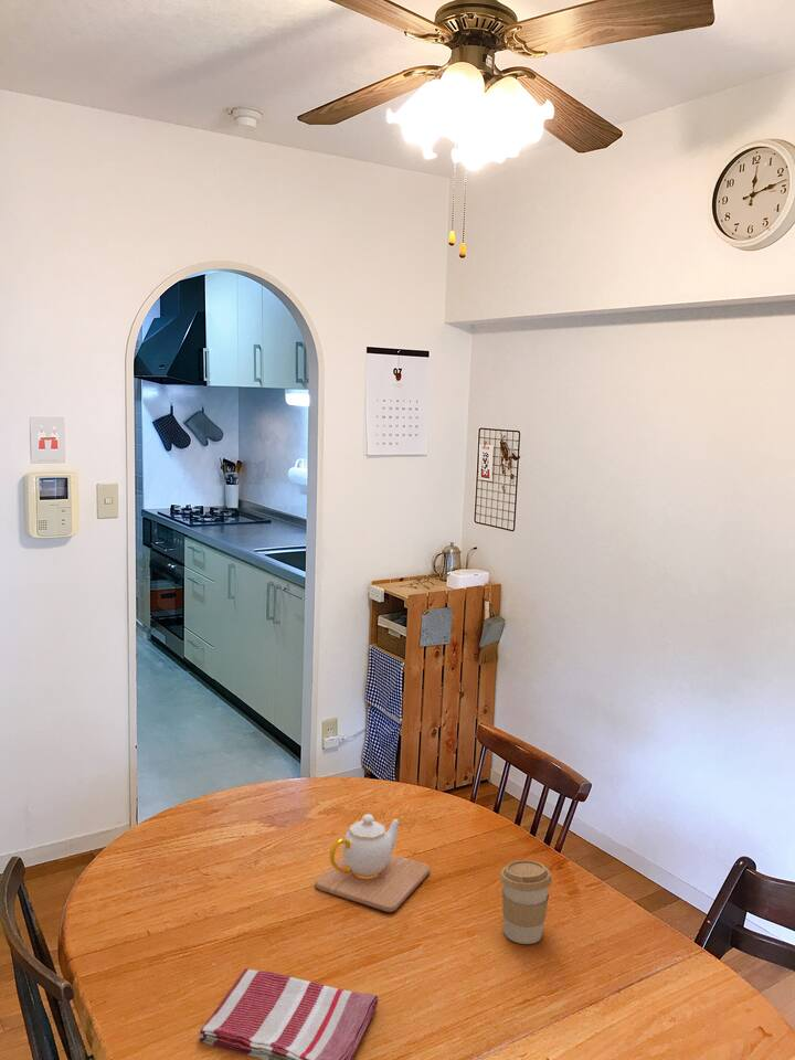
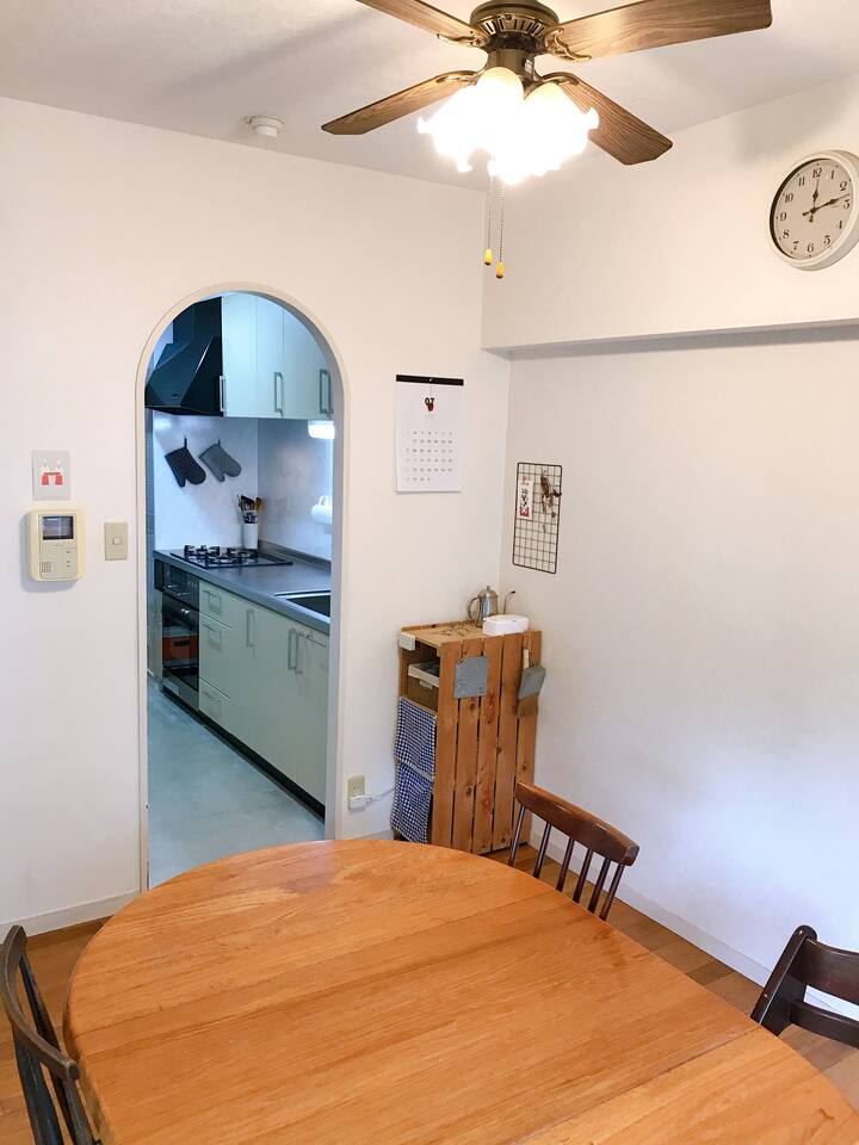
- teapot (374, 848)
- coffee cup (524, 899)
- dish towel (290, 1016)
